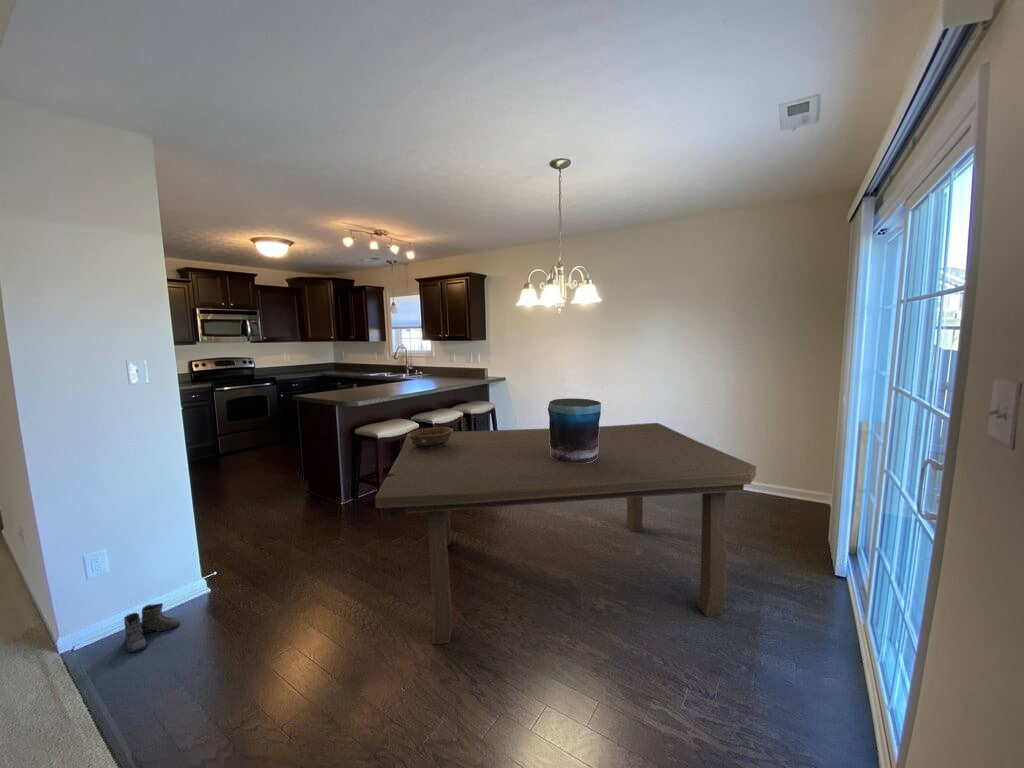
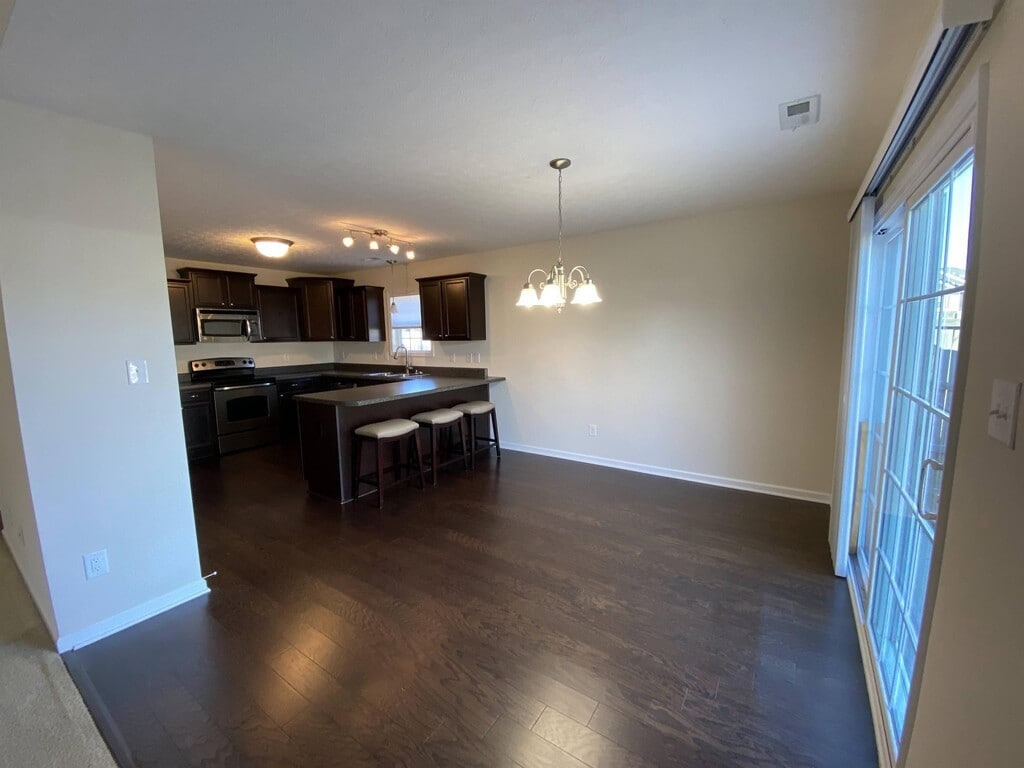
- boots (146, 625)
- decorative bowl (430, 437)
- vase (573, 429)
- dining table (556, 502)
